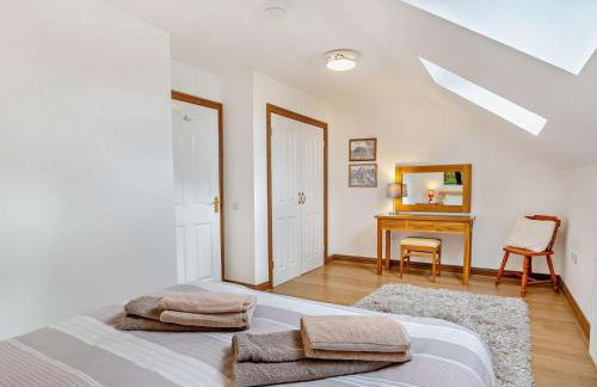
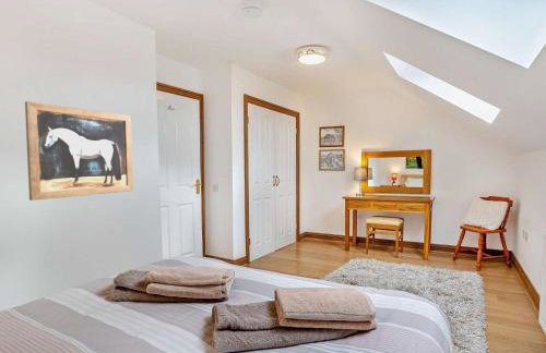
+ wall art (86, 153)
